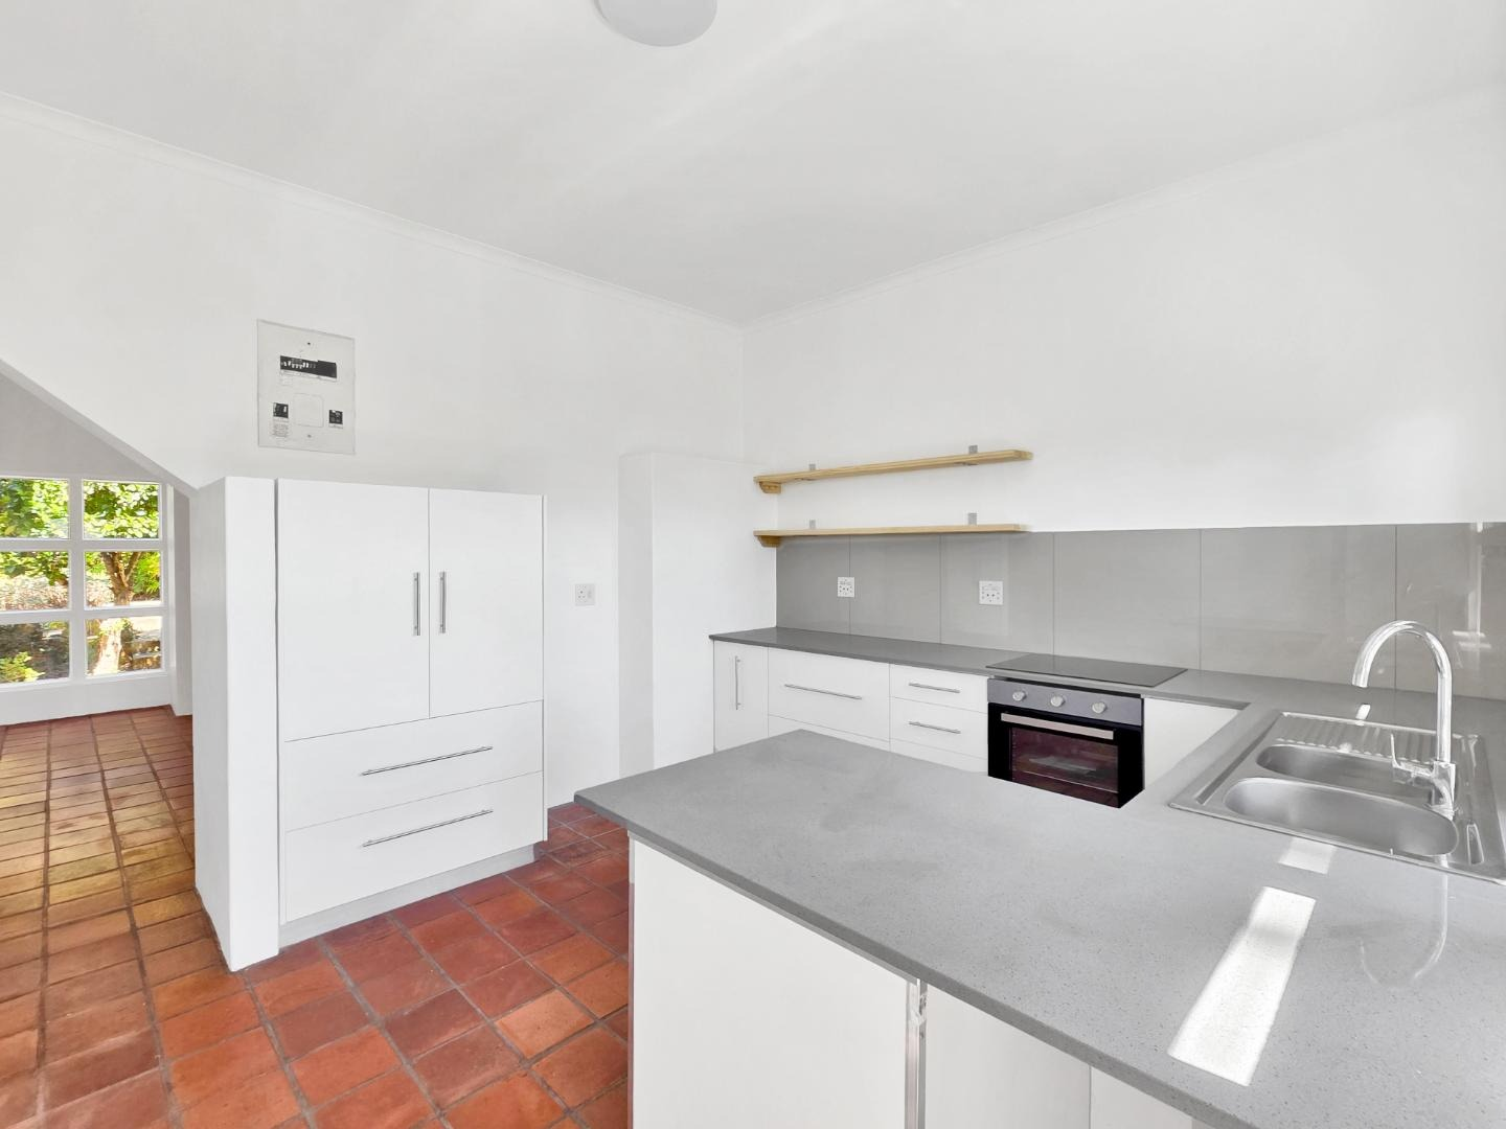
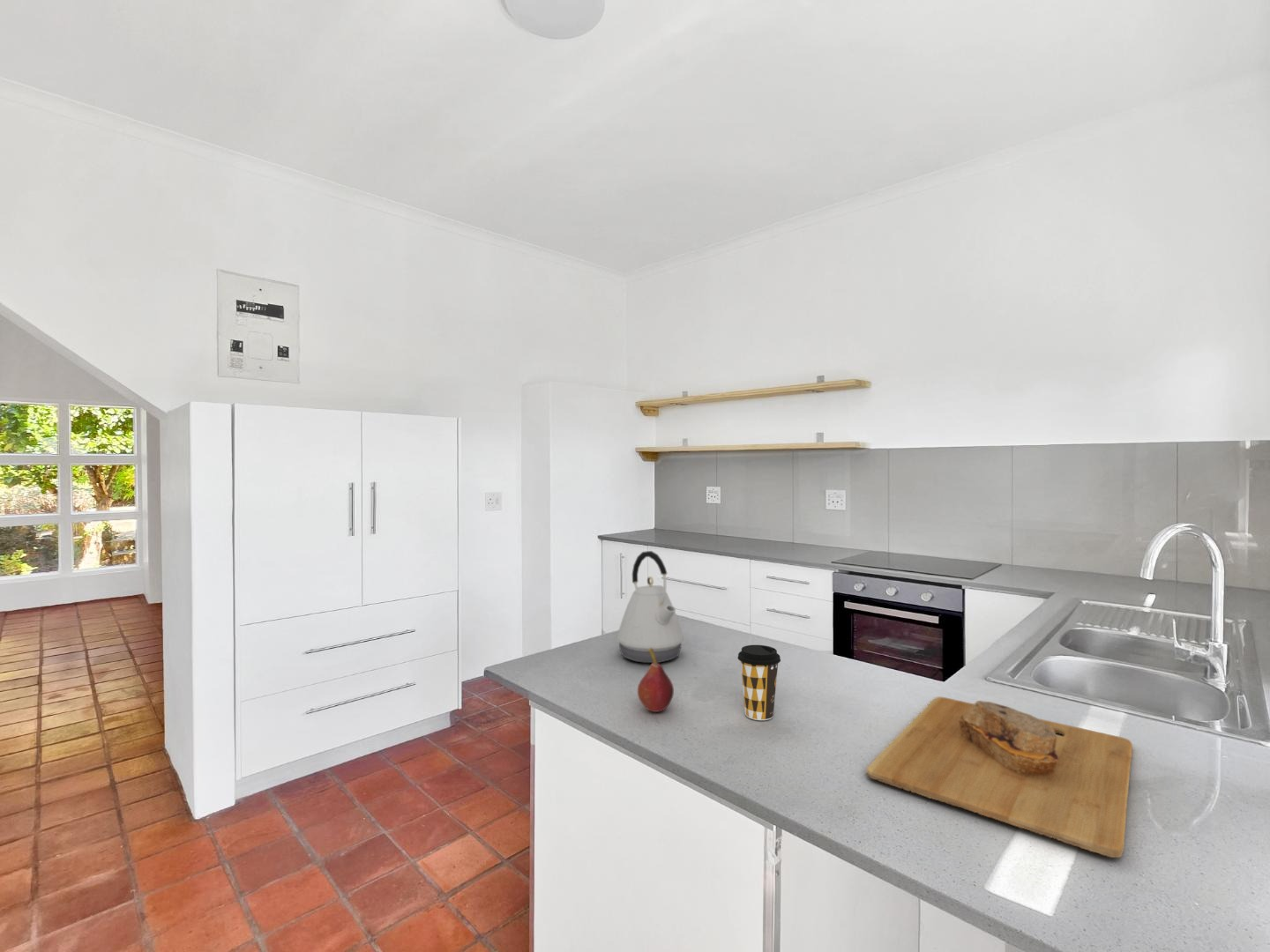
+ fruit (655, 678)
+ kettle (651, 603)
+ cutting board (1005, 735)
+ coffee cup (758, 682)
